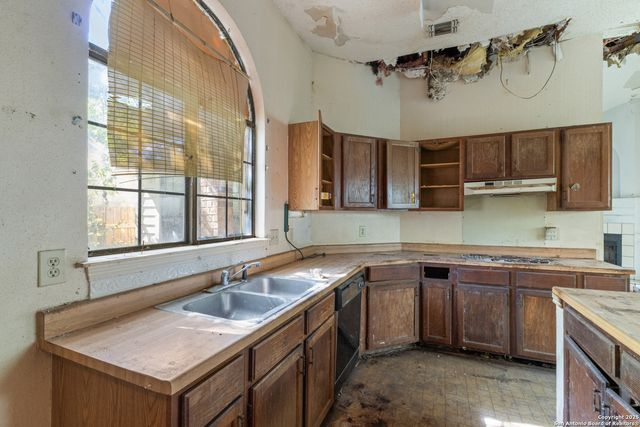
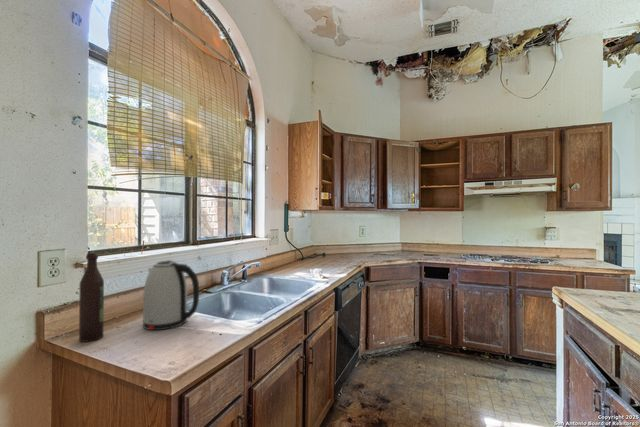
+ kettle (172, 292)
+ wine bottle (91, 295)
